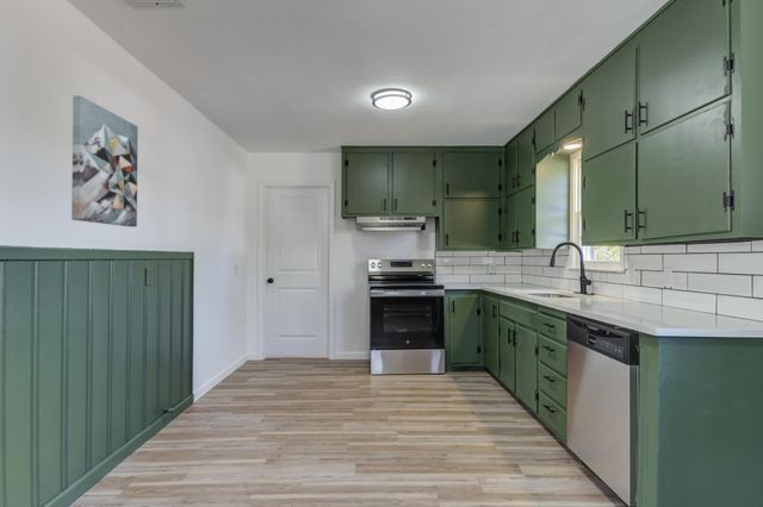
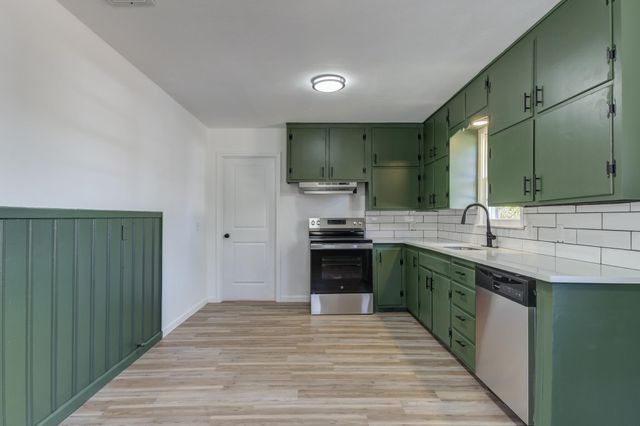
- wall art (107, 168)
